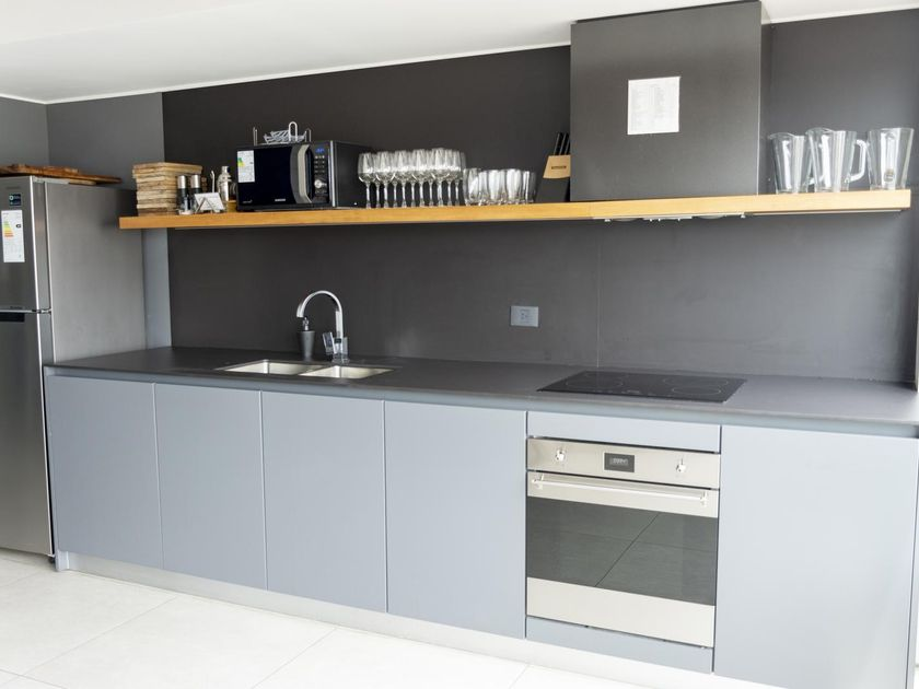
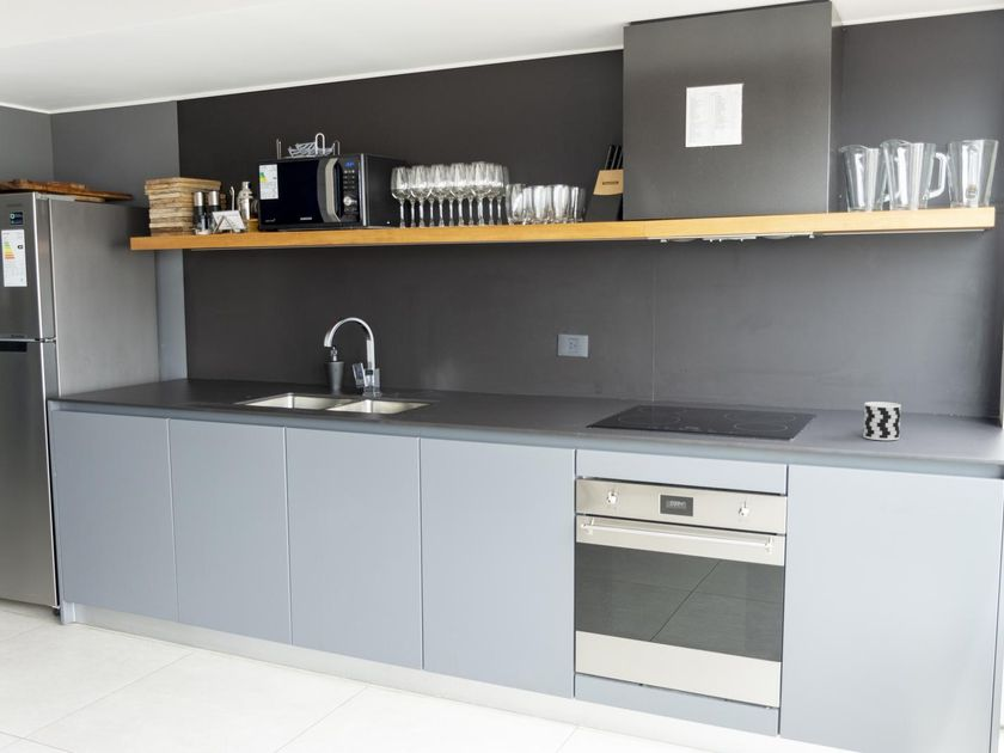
+ cup (882, 420)
